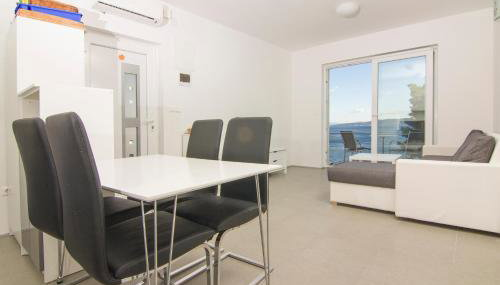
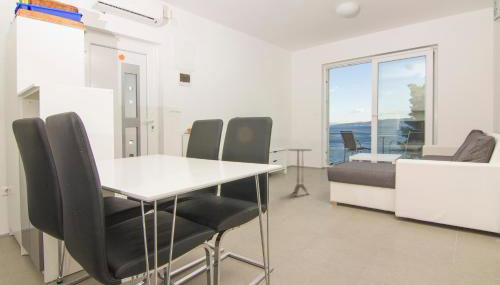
+ side table (298, 171)
